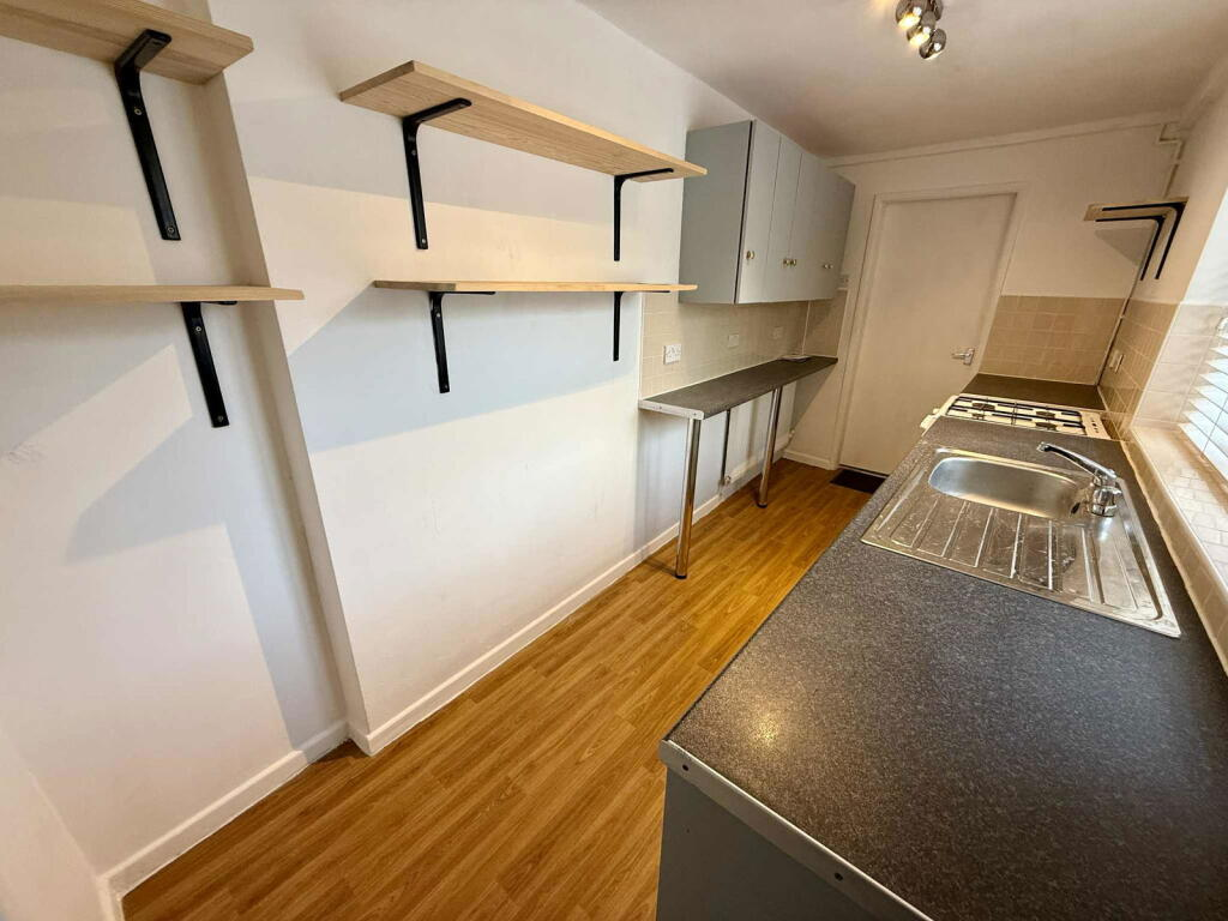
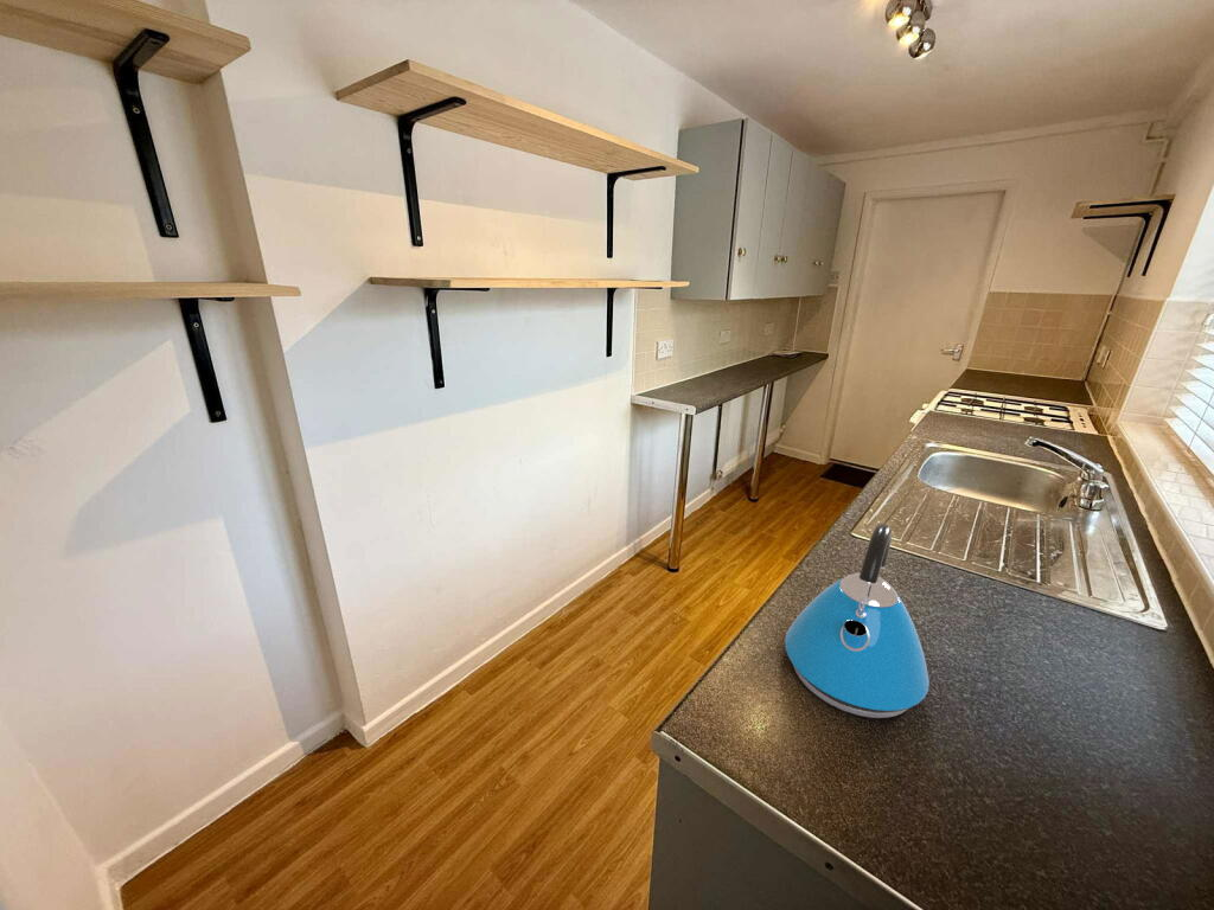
+ kettle (865, 602)
